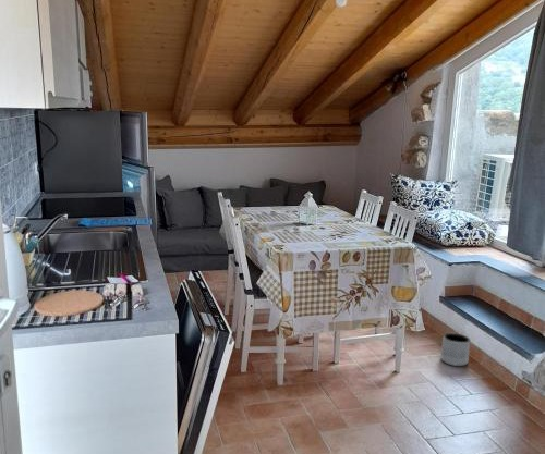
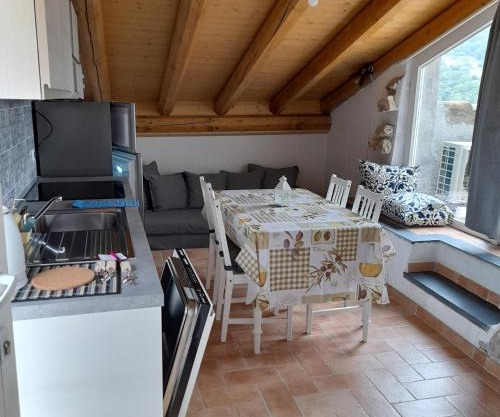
- planter (455, 348)
